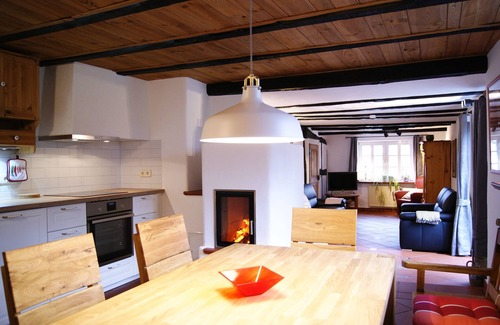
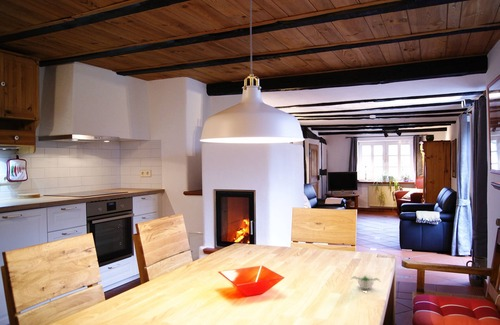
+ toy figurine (365, 281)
